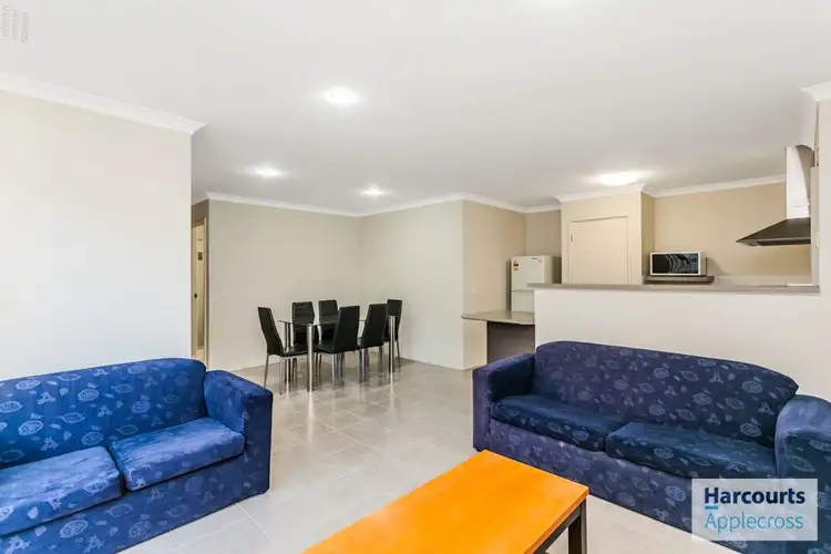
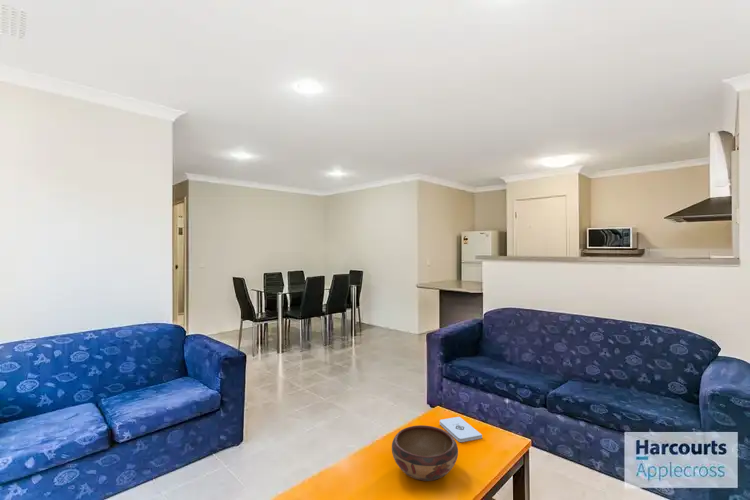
+ notepad (459, 428)
+ decorative bowl (424, 454)
